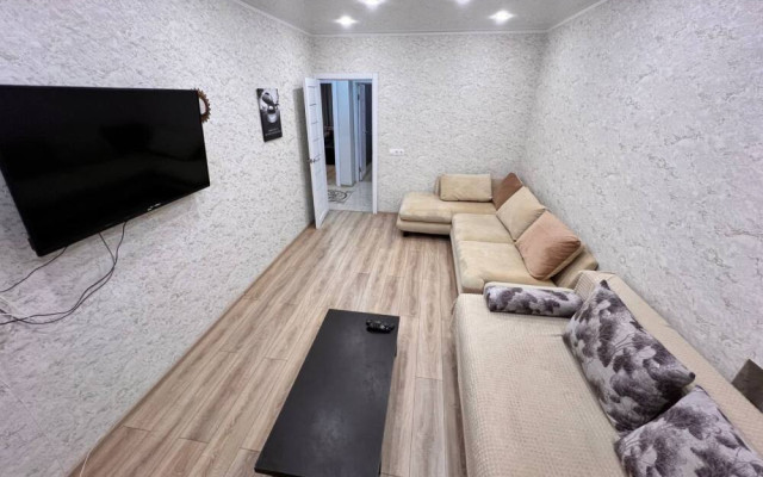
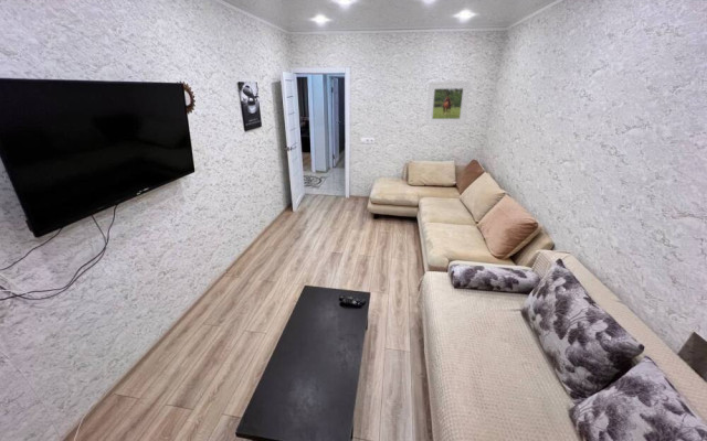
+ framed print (446, 104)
